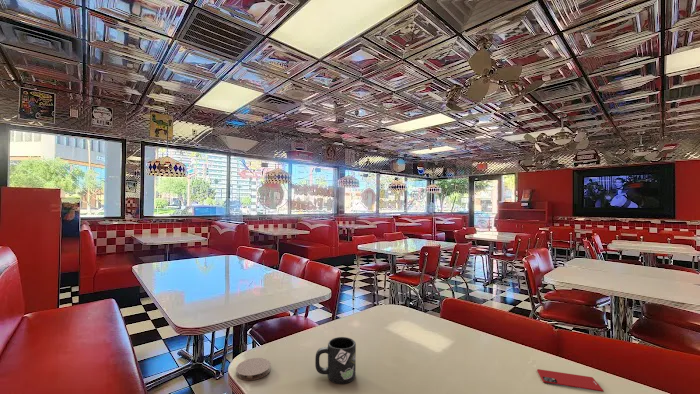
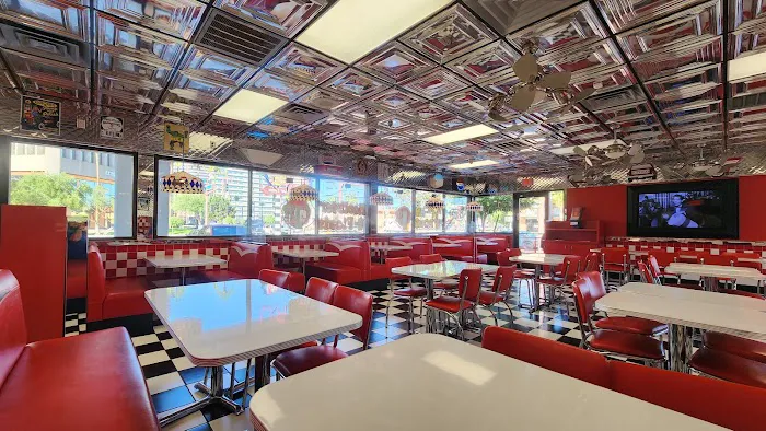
- mug (335, 359)
- smartphone (568, 379)
- coaster (253, 368)
